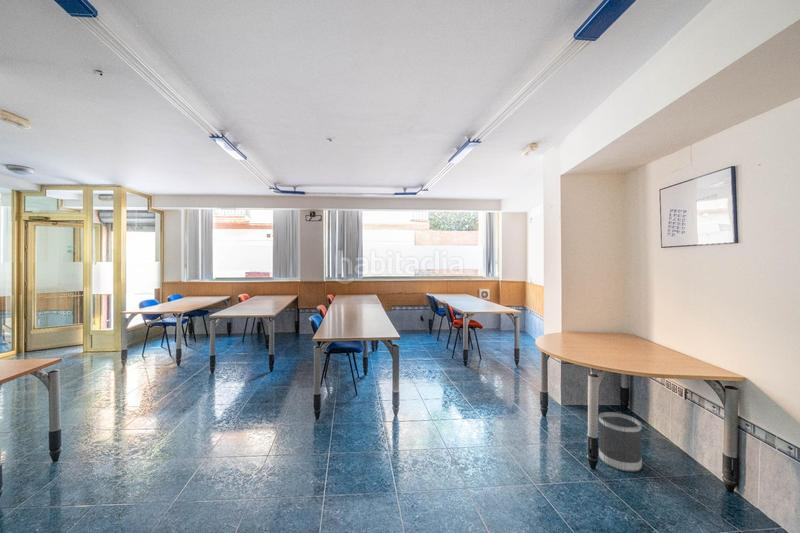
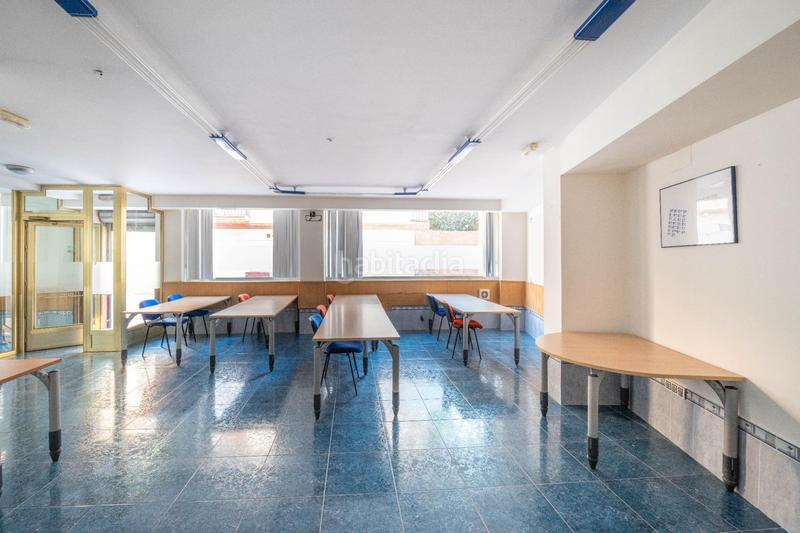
- wastebasket (619, 440)
